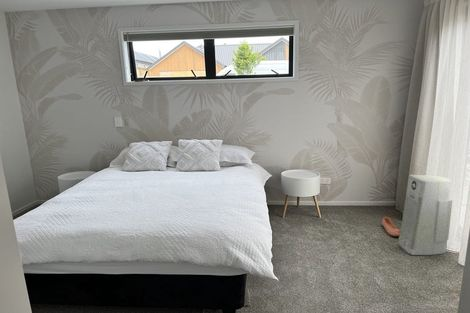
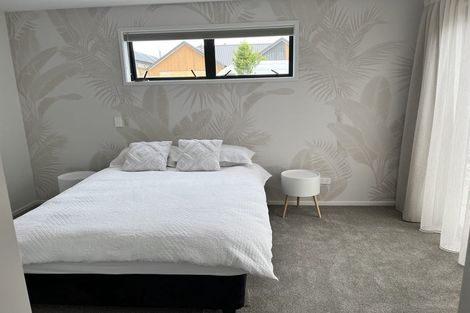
- shoe (390, 226)
- air purifier (426, 213)
